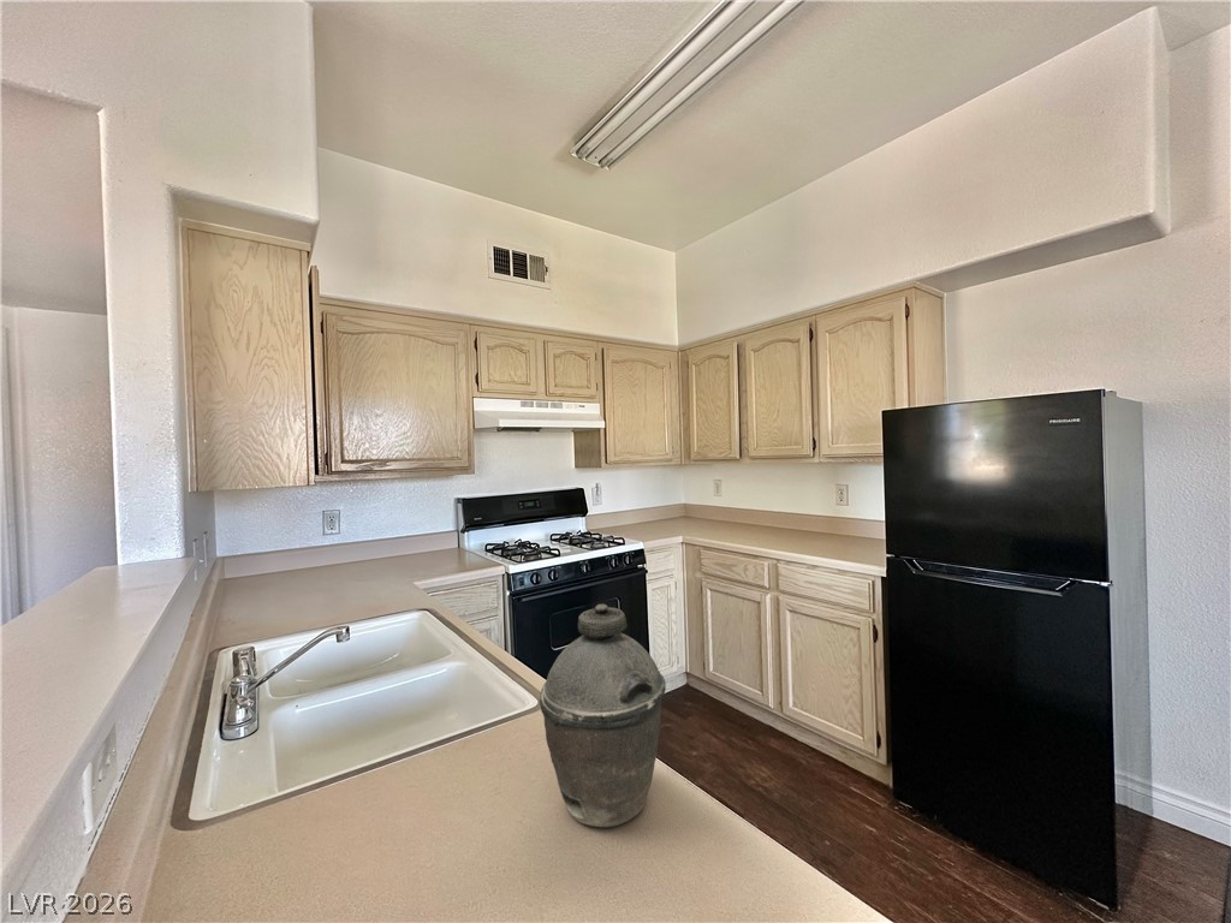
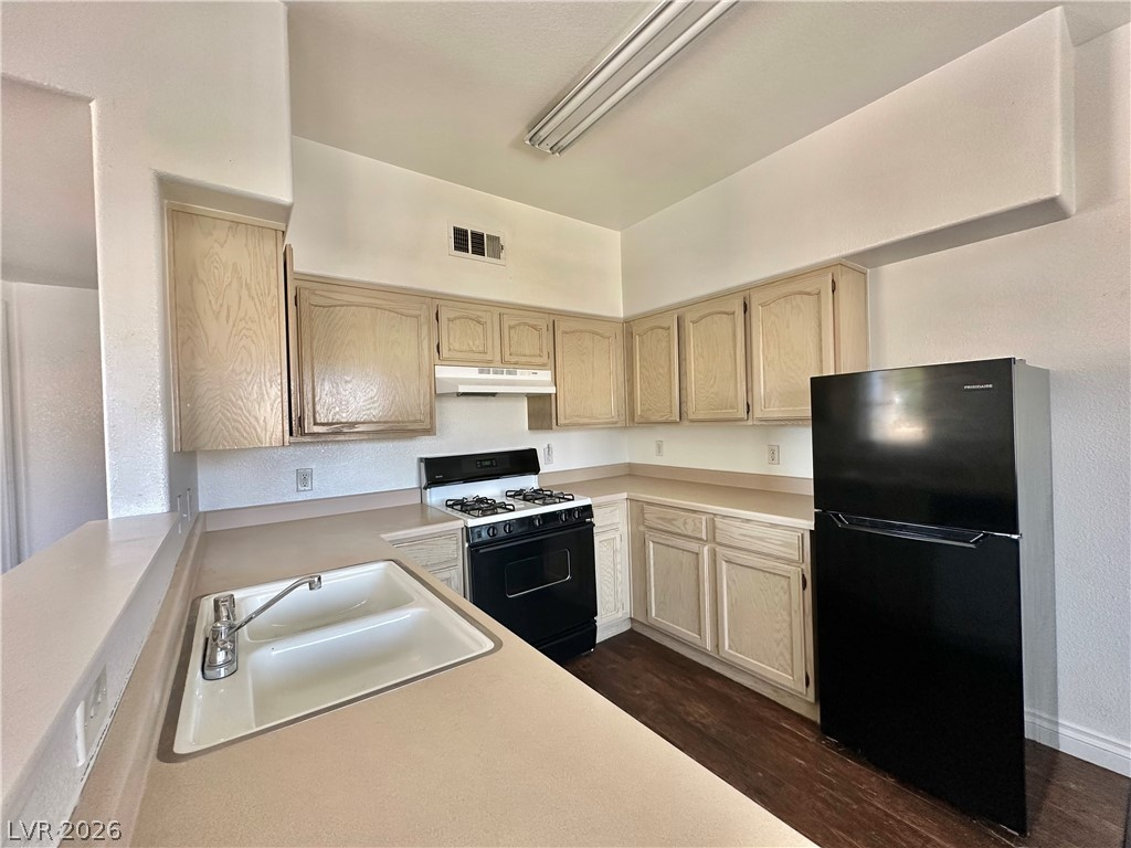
- kettle (602, 703)
